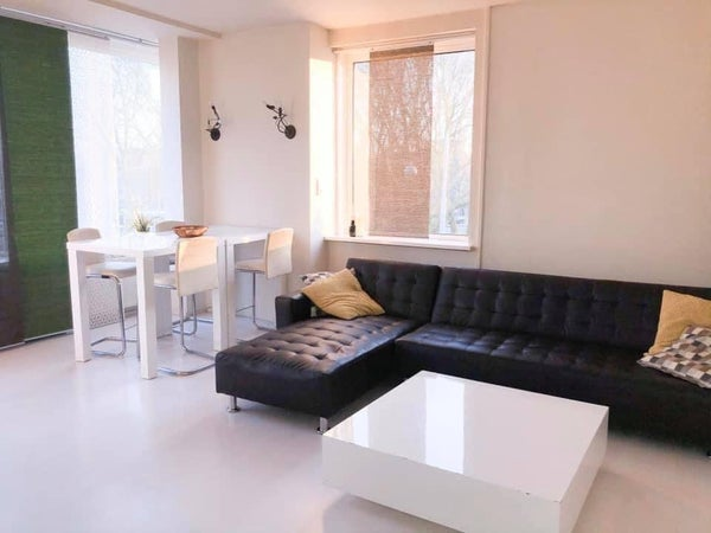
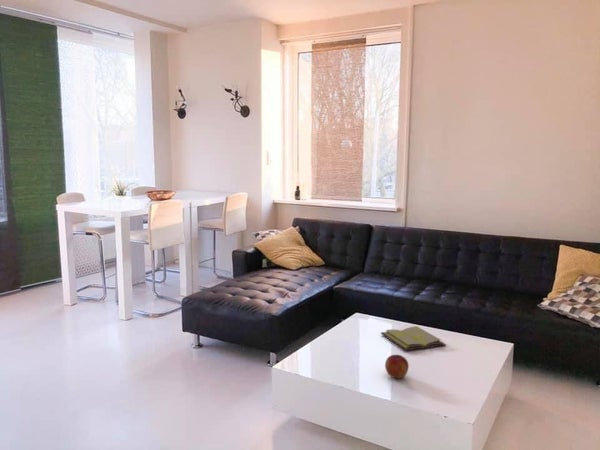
+ diary (412, 337)
+ apple (396, 366)
